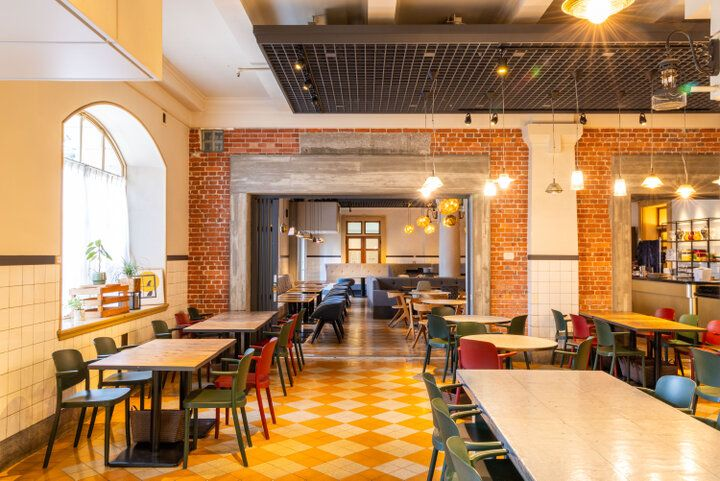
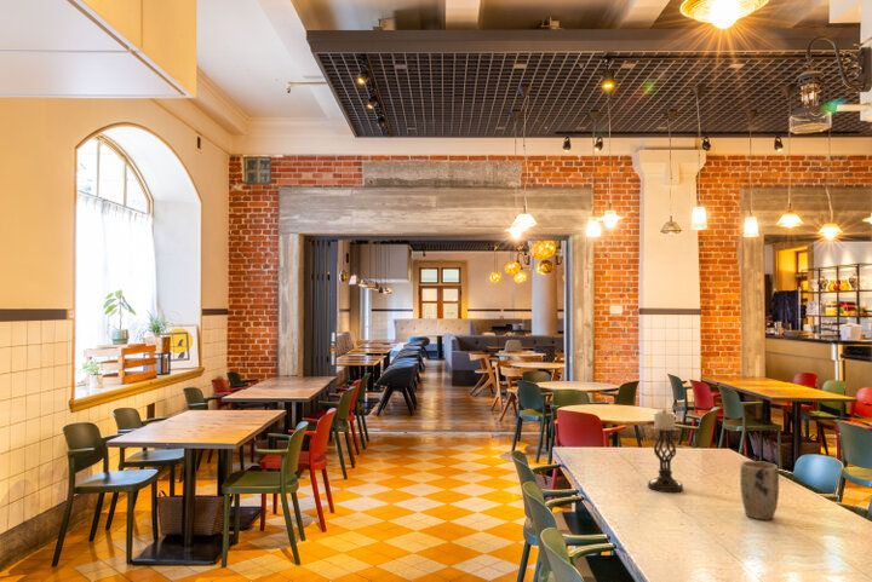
+ plant pot (759, 490)
+ candle holder (665, 449)
